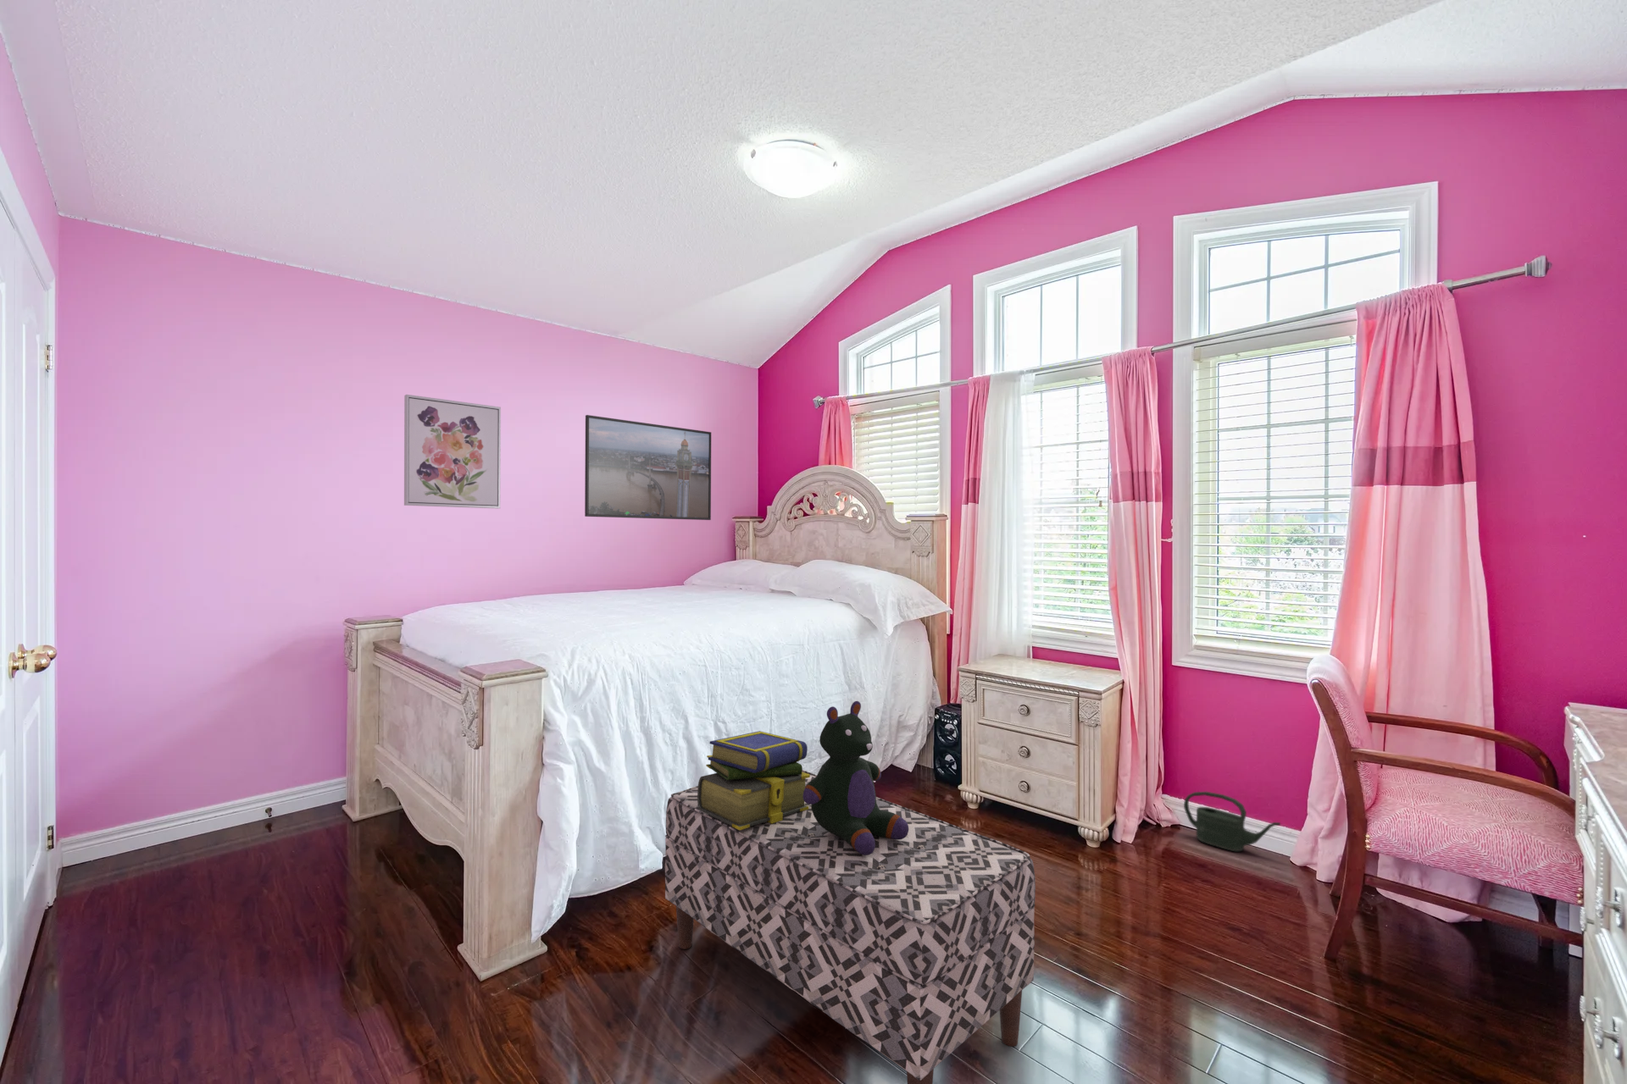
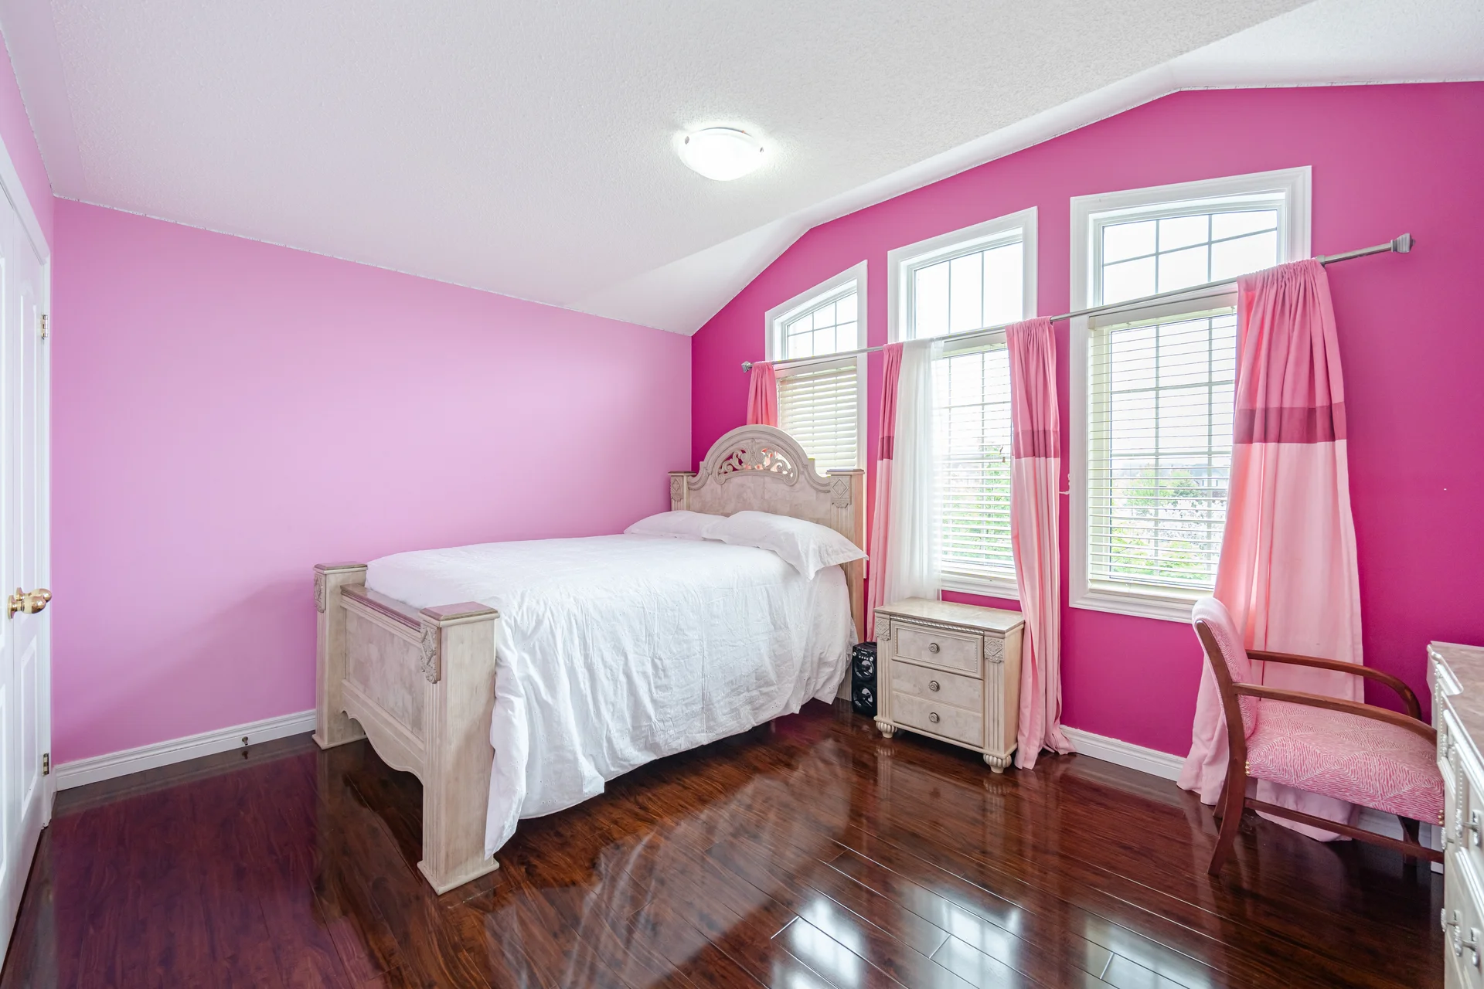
- wall art (454, 454)
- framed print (652, 471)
- stuffed bear (857, 772)
- stack of books (755, 772)
- bench (832, 905)
- watering can (1230, 821)
